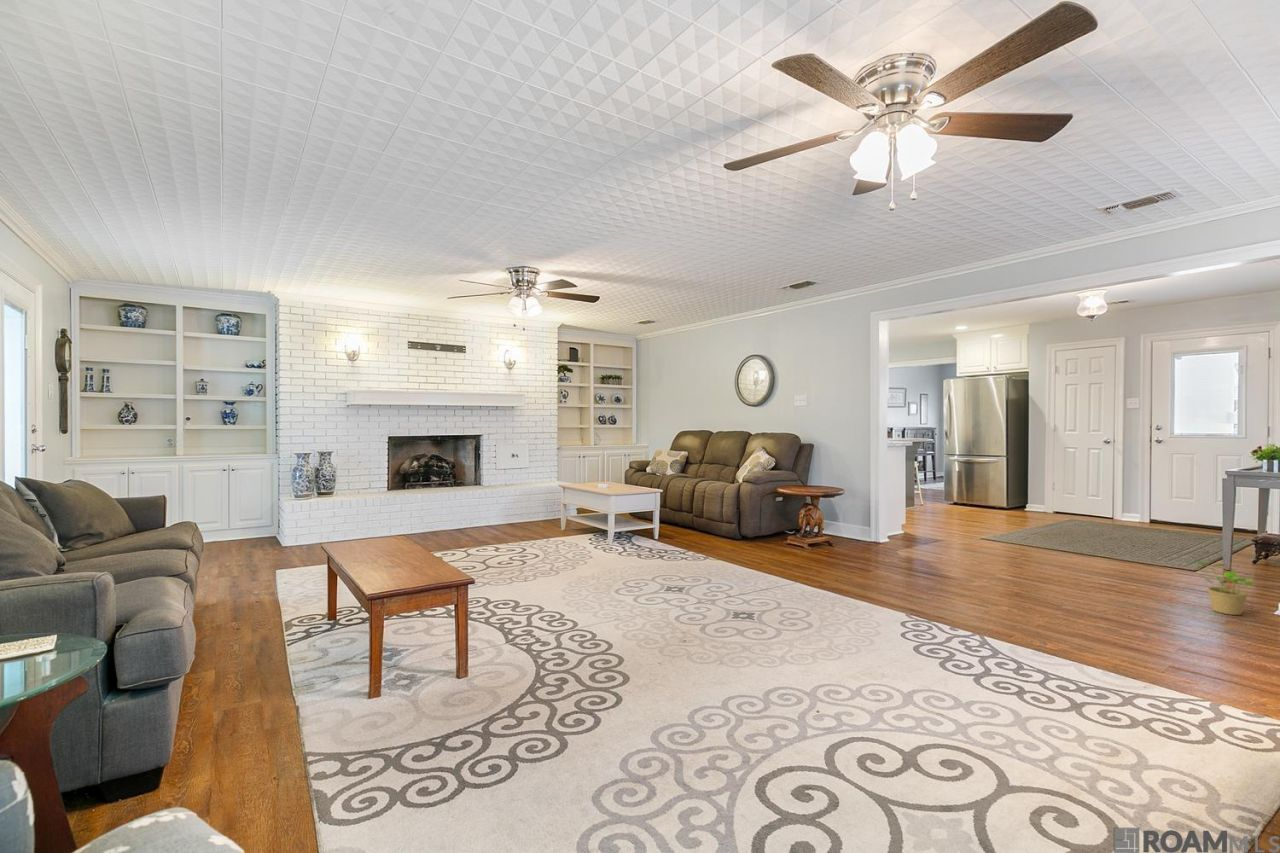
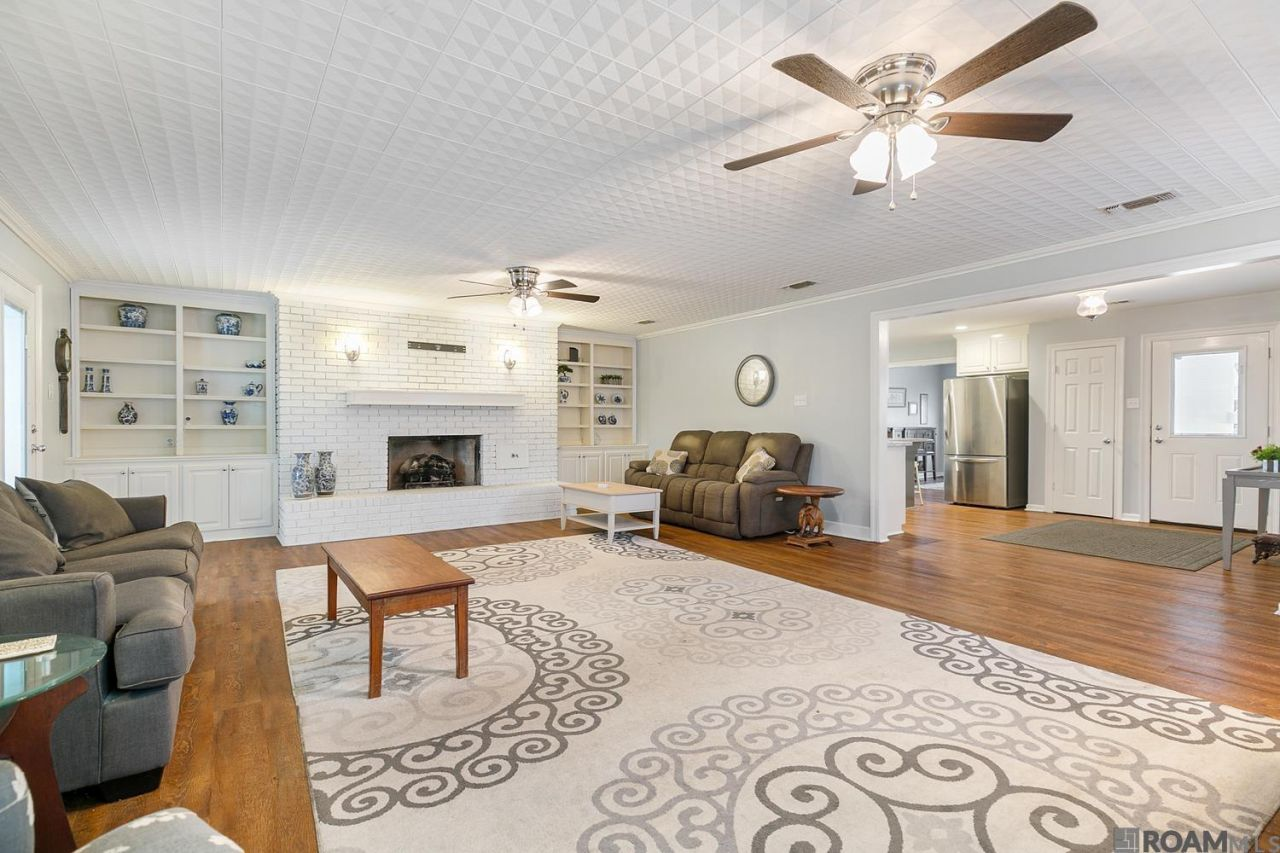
- potted plant (1224, 585)
